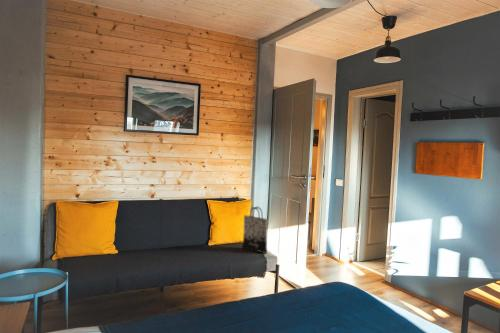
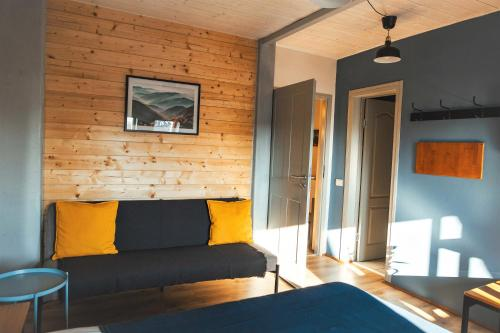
- tote bag (255, 228)
